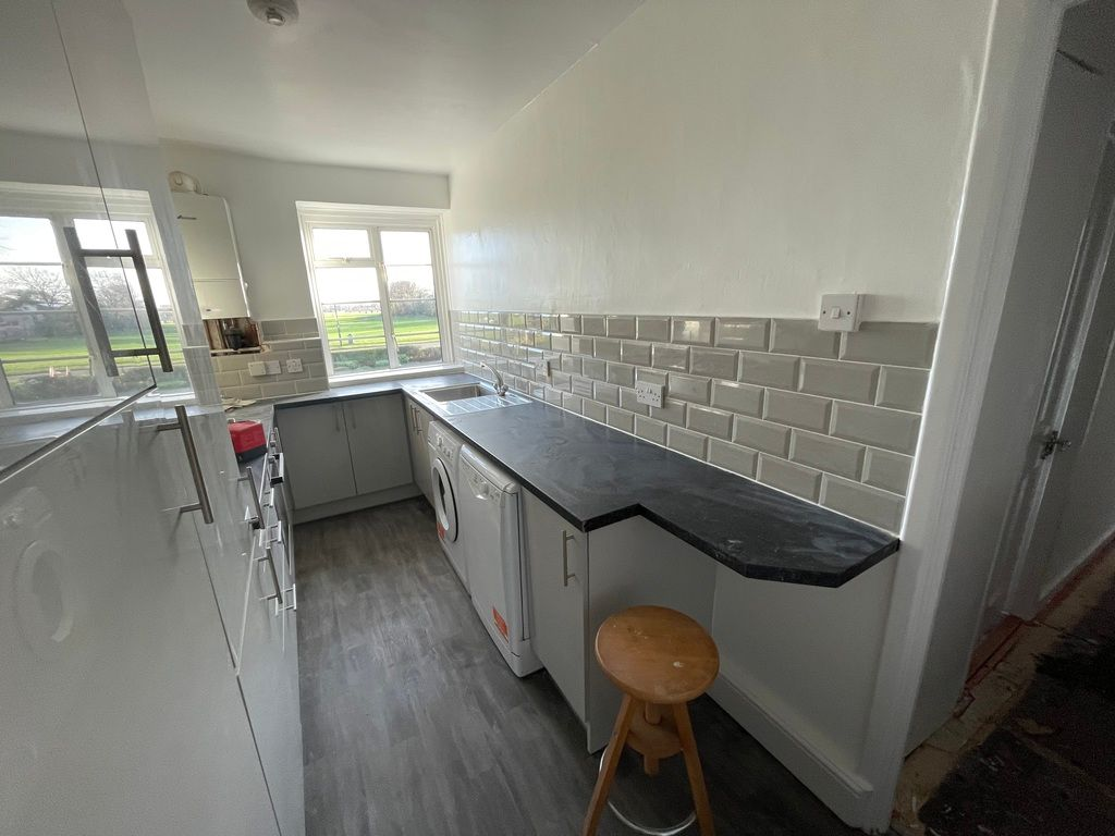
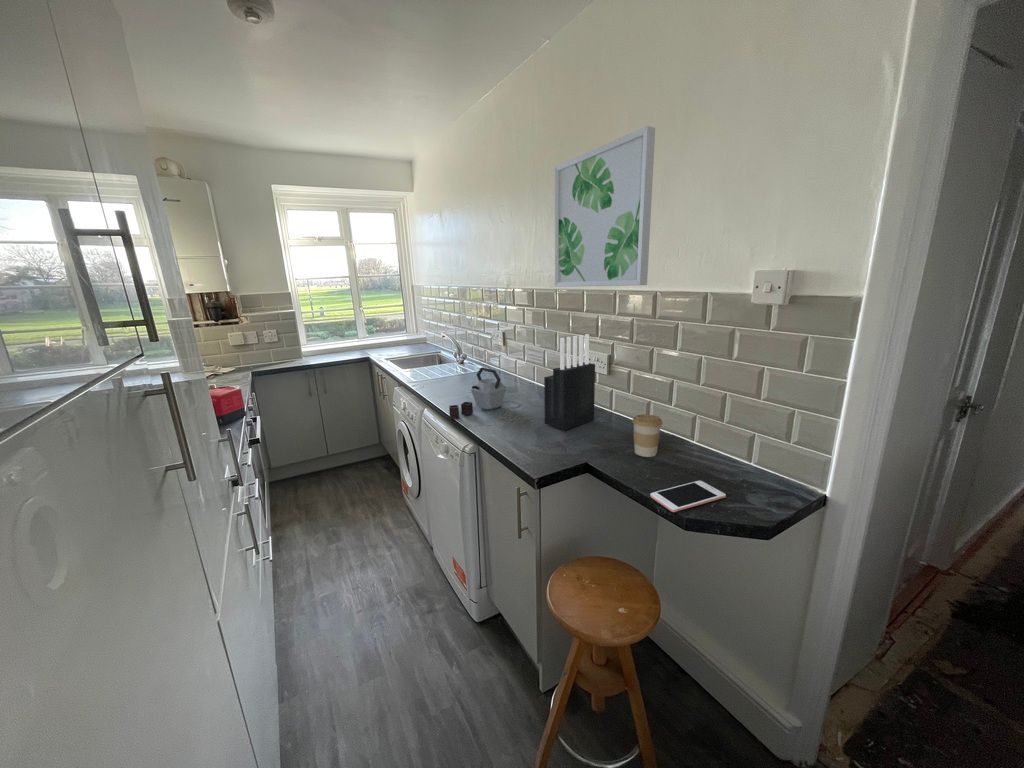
+ kettle (475, 391)
+ knife block (567, 379)
+ coffee cup (646, 434)
+ cell phone (687, 495)
+ wall art (596, 220)
